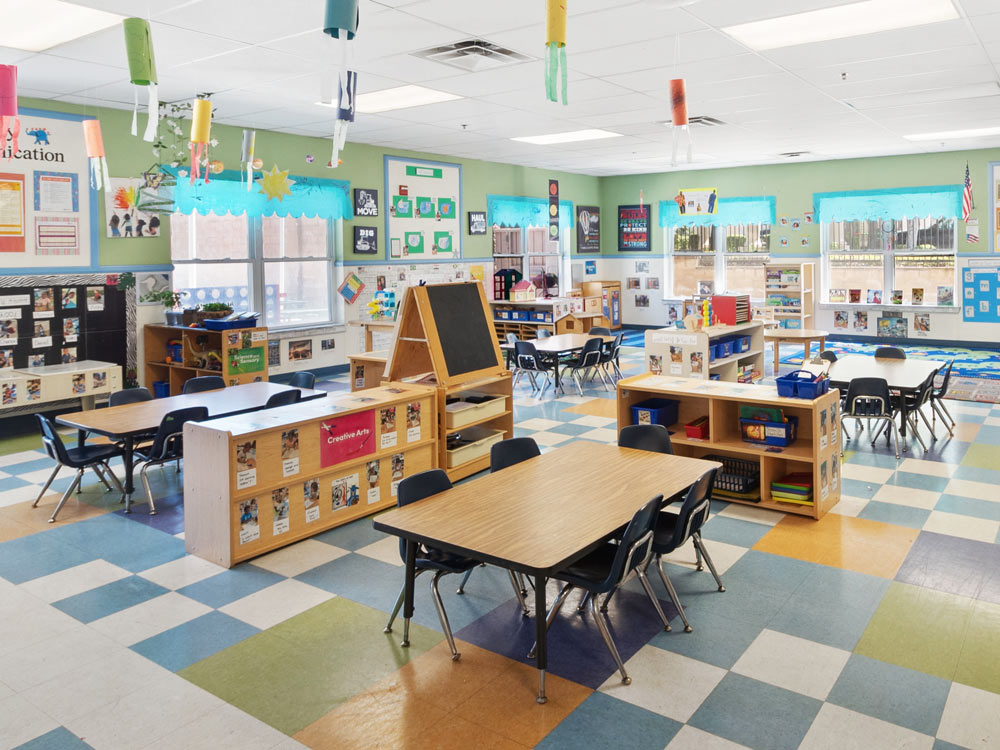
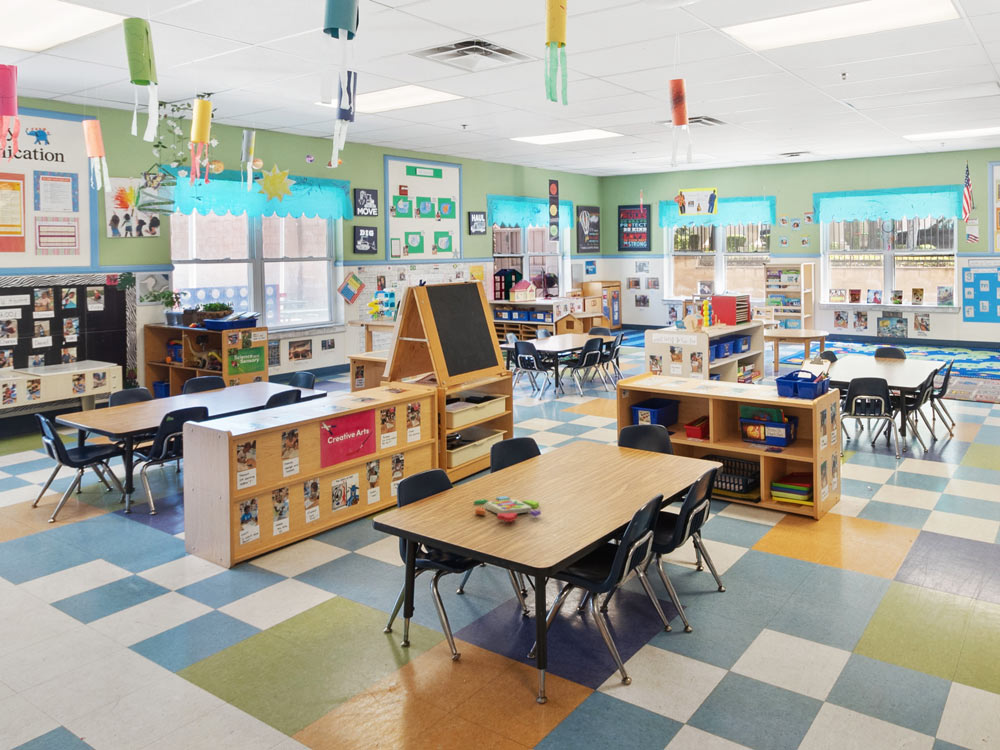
+ pattern blocks set (507, 506)
